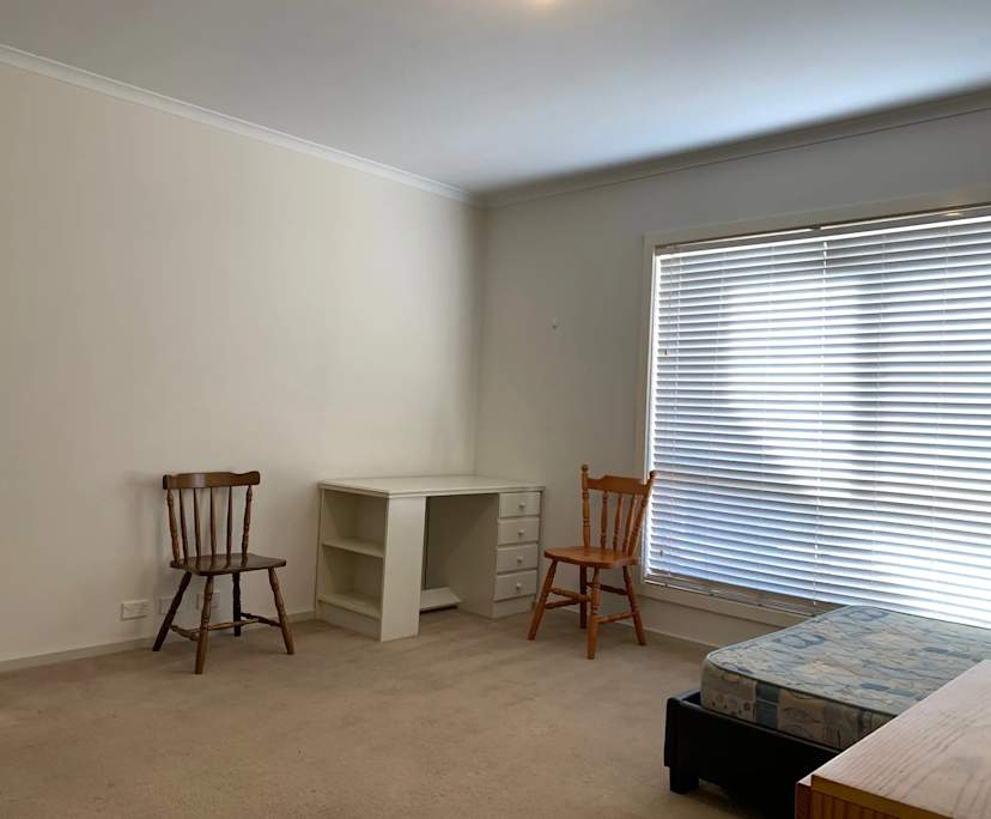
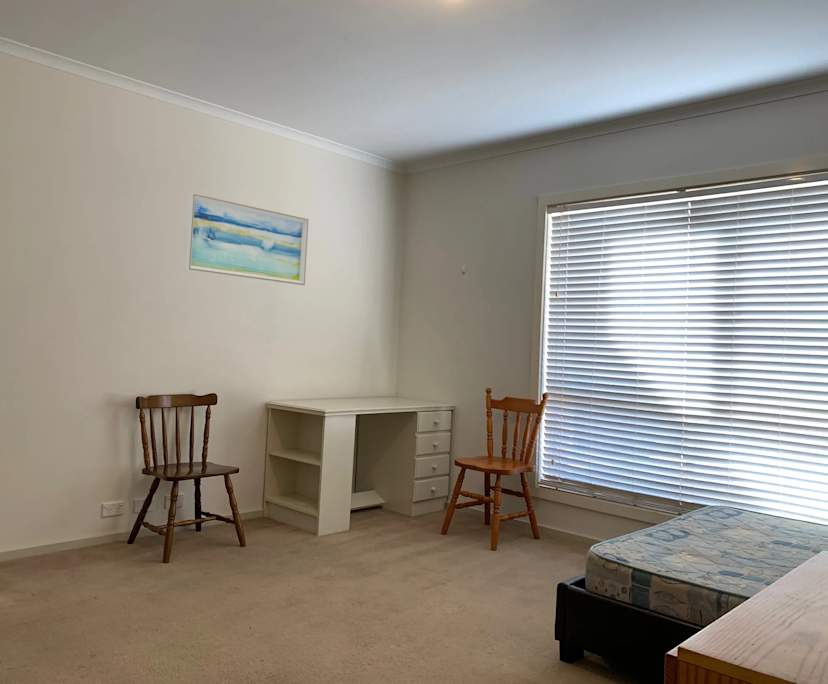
+ wall art (251, 242)
